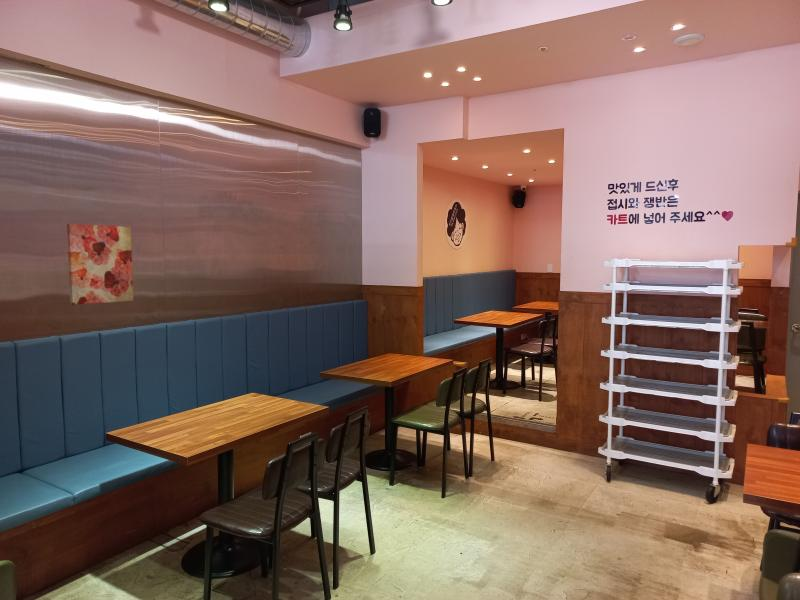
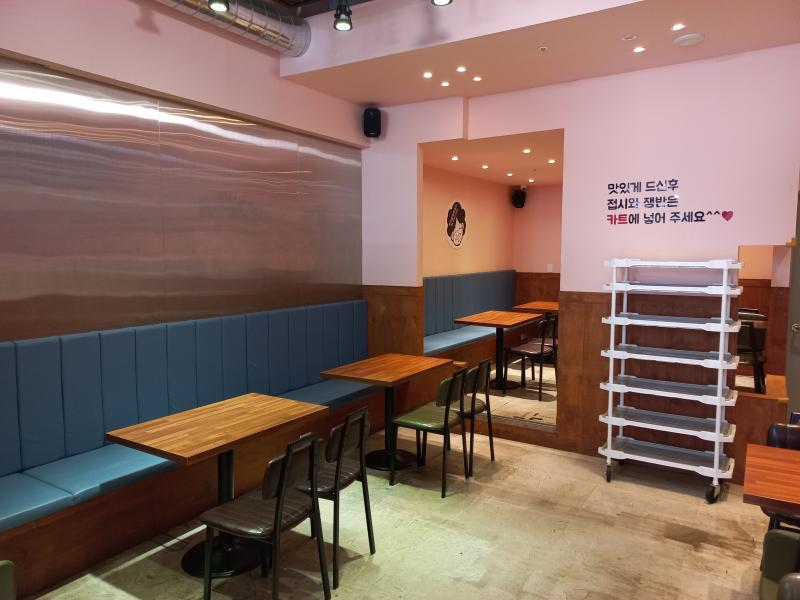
- wall art (101, 264)
